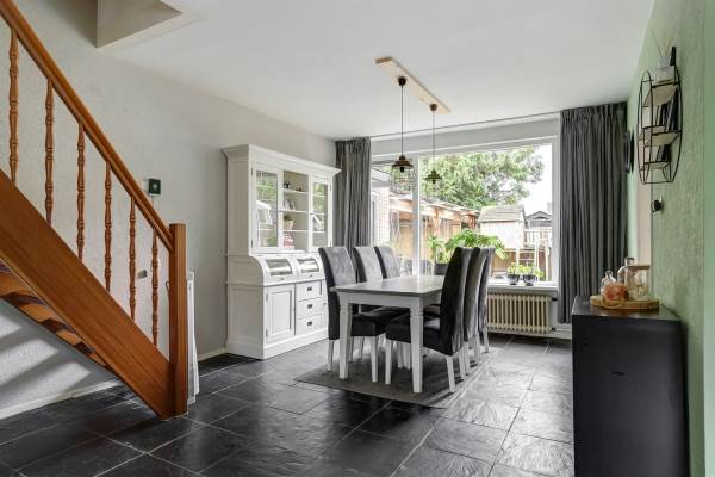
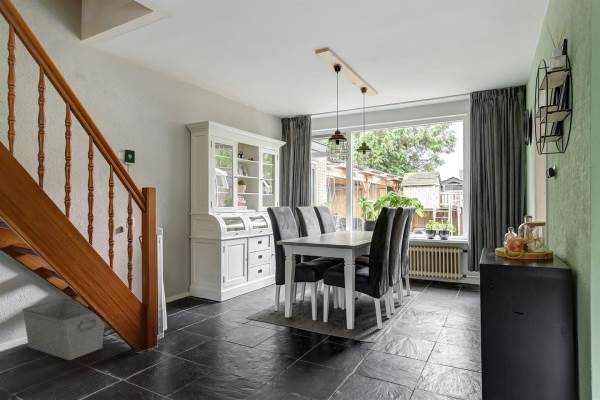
+ storage bin (65, 327)
